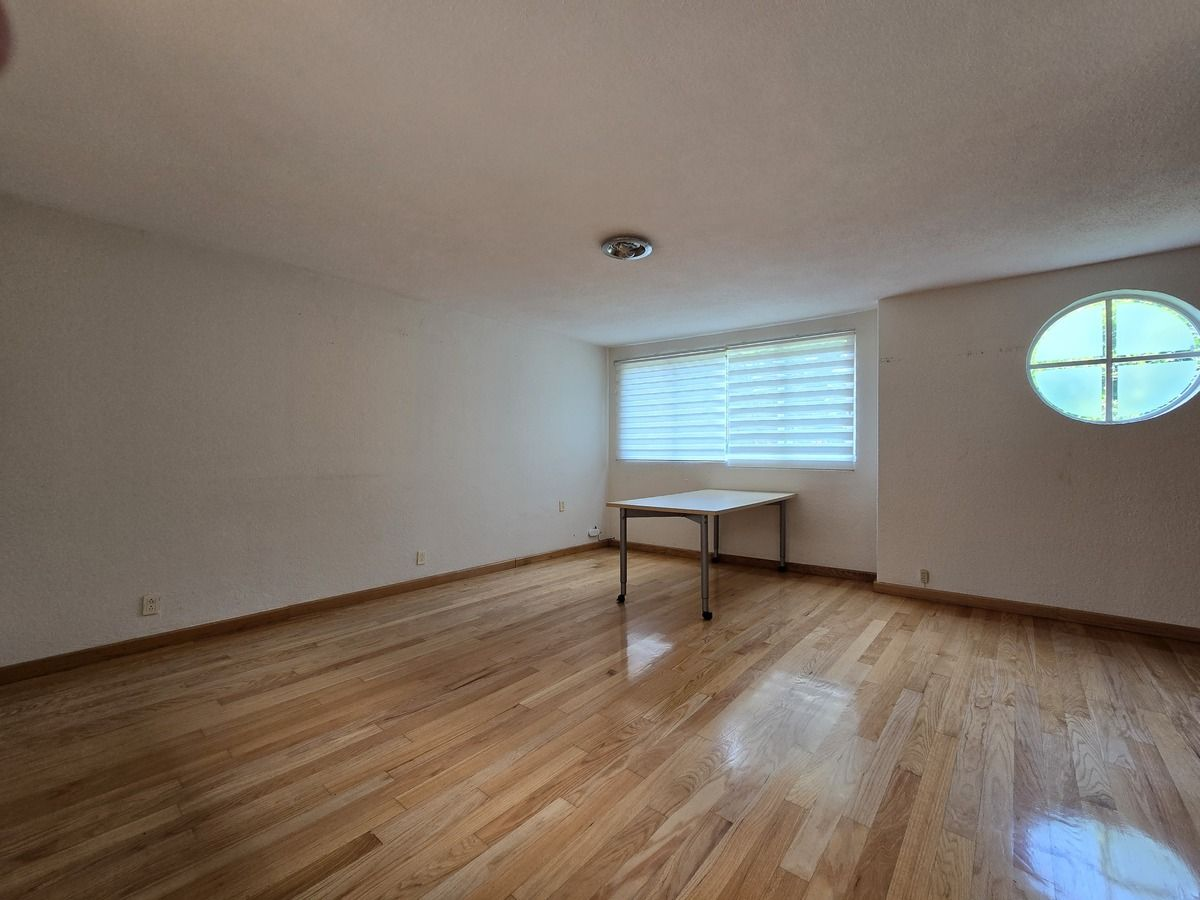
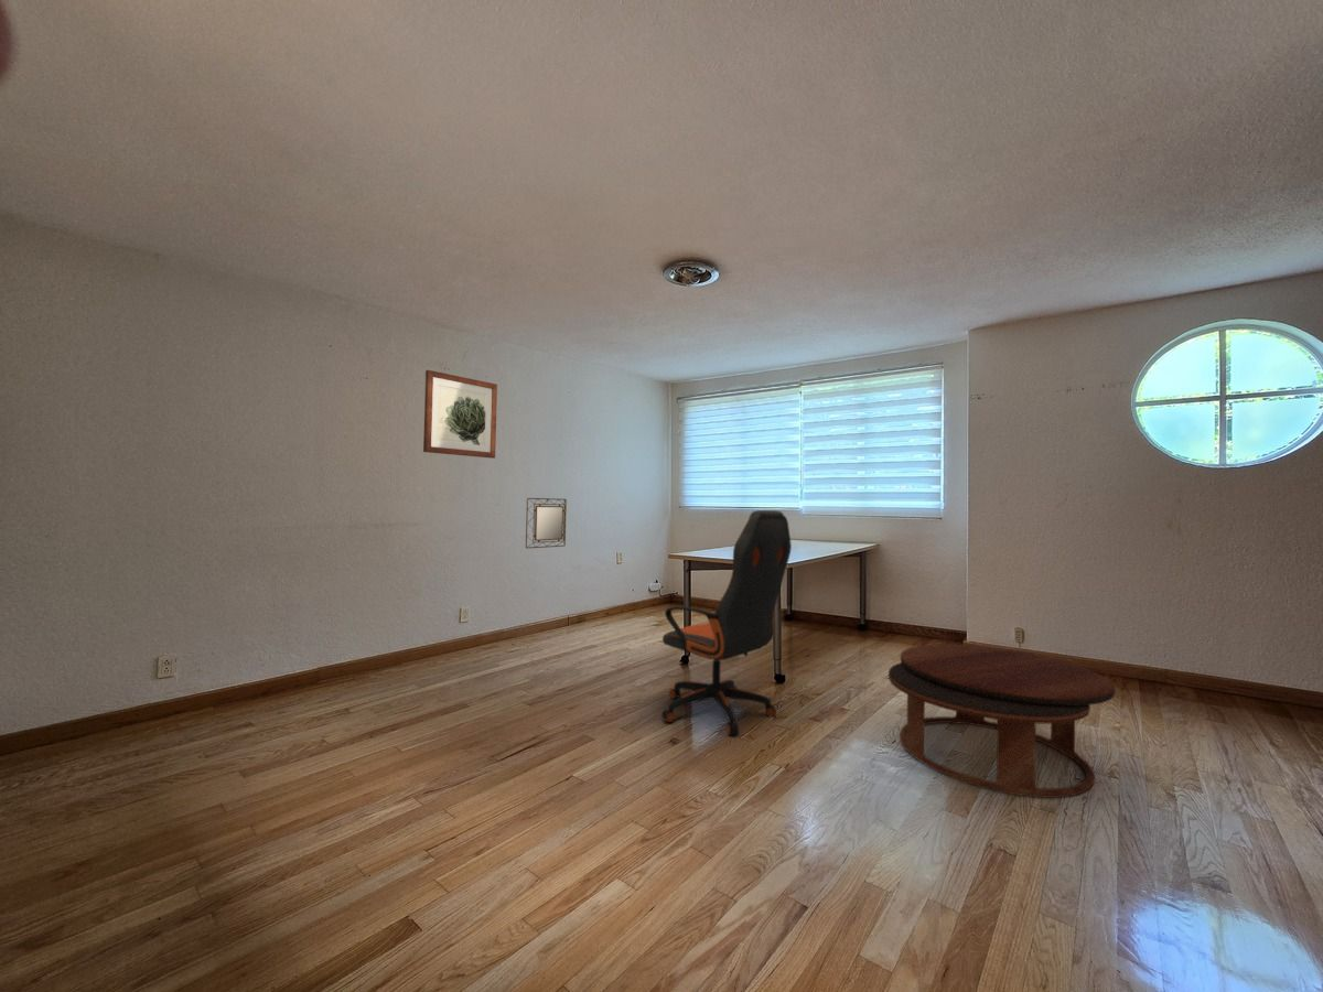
+ home mirror (548, 522)
+ wall art (462, 416)
+ coffee table (991, 711)
+ office chair (719, 610)
